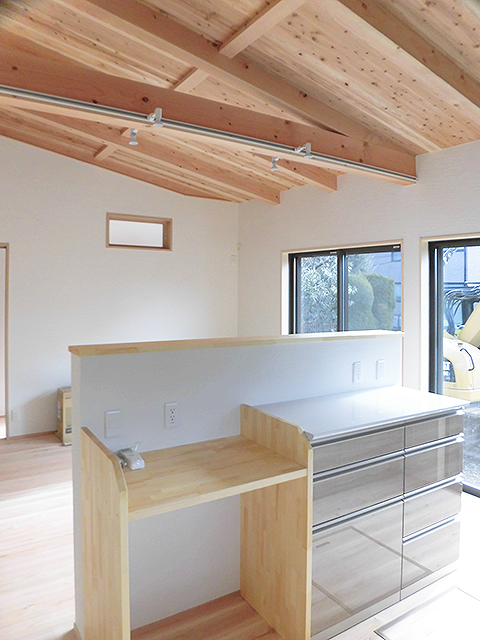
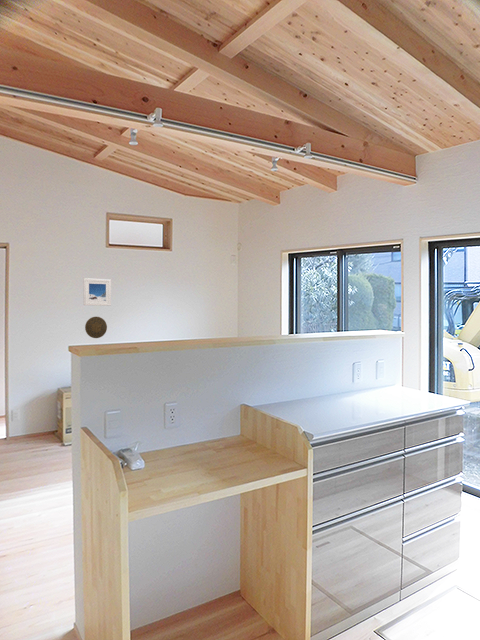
+ decorative plate (96, 327)
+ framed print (97, 292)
